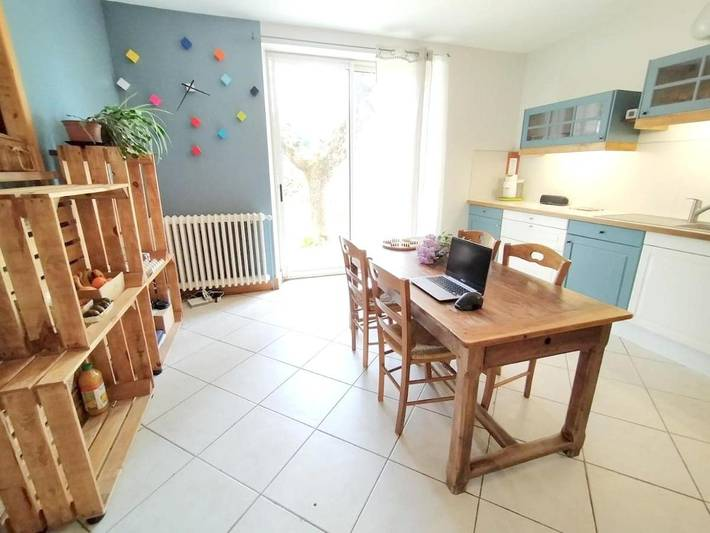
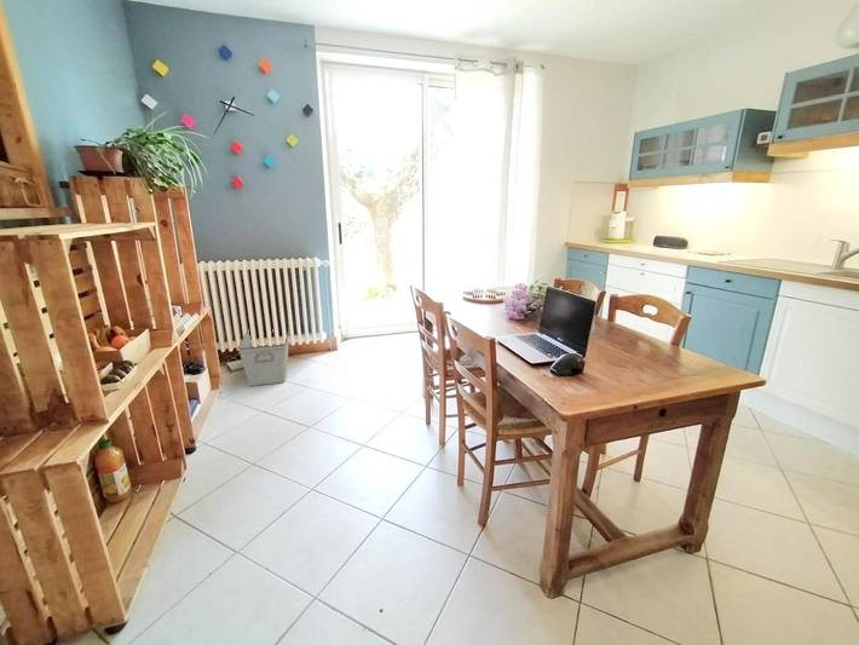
+ storage bin (267, 353)
